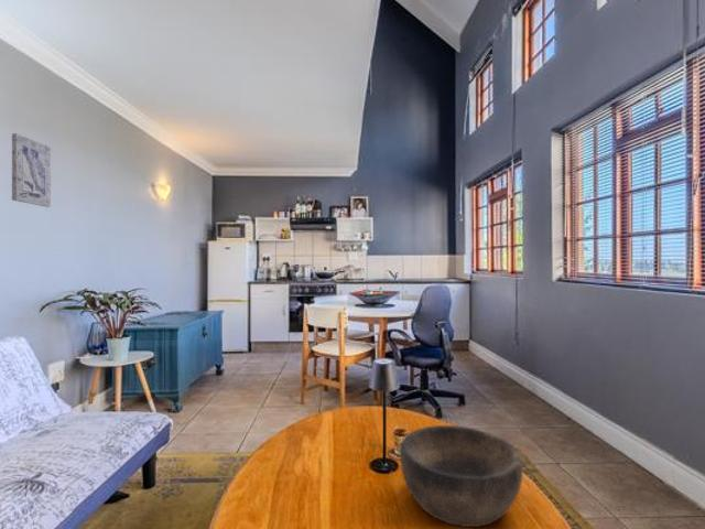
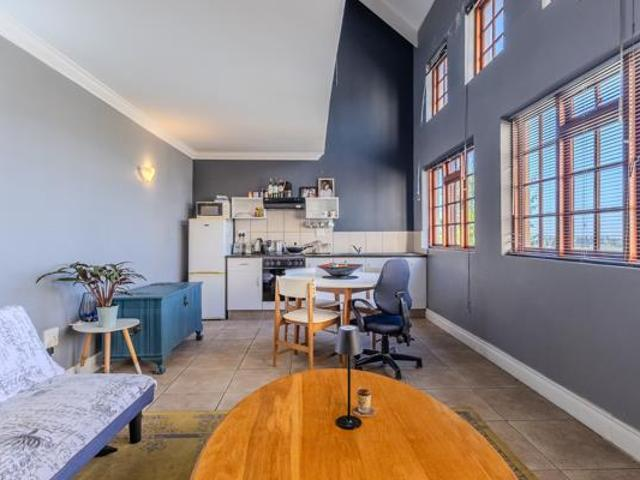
- bowl (458, 473)
- wall art (32, 172)
